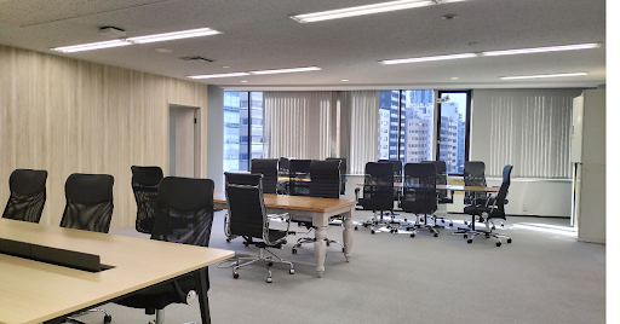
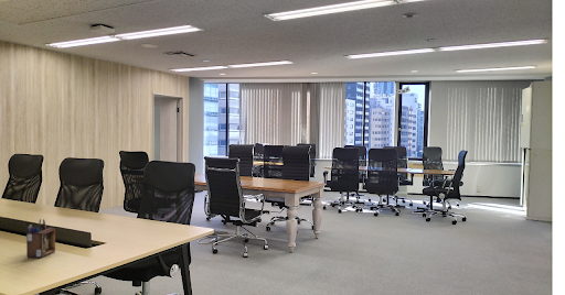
+ desk organizer (41, 237)
